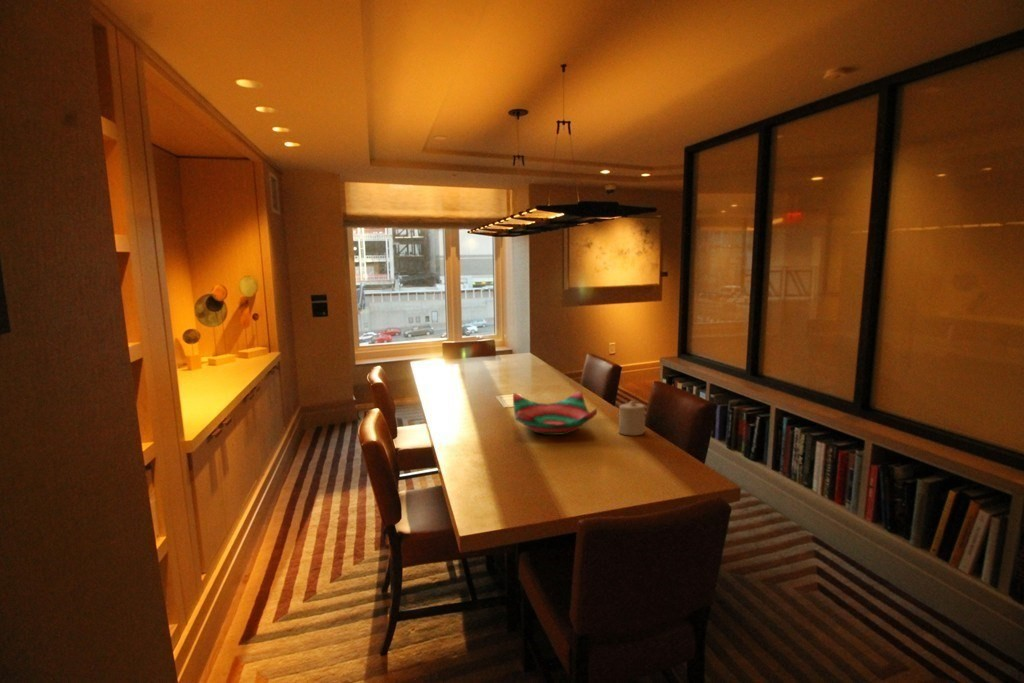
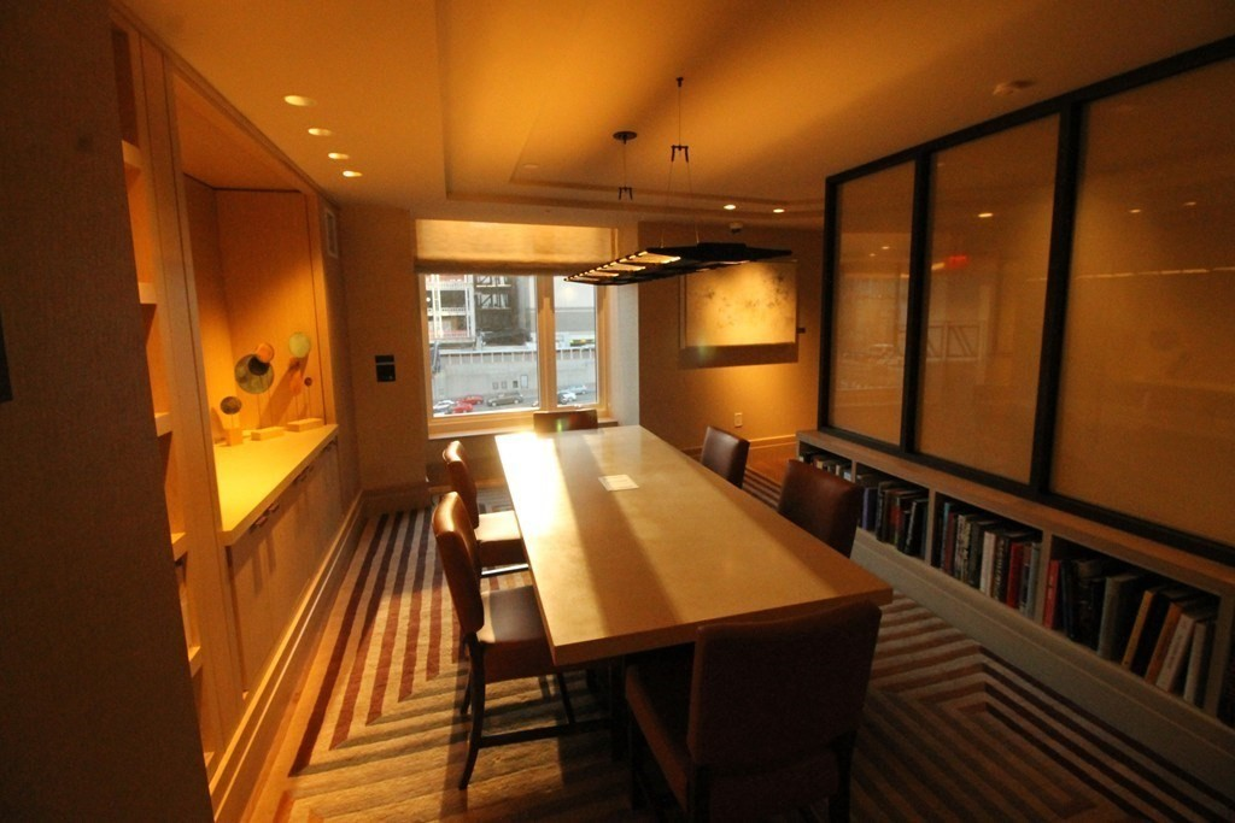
- candle (631, 416)
- decorative bowl (552, 414)
